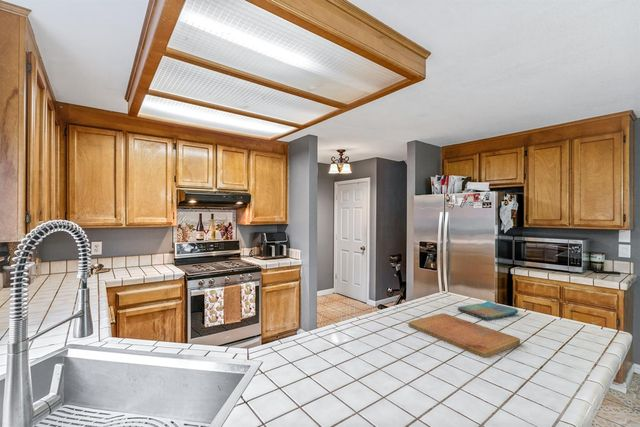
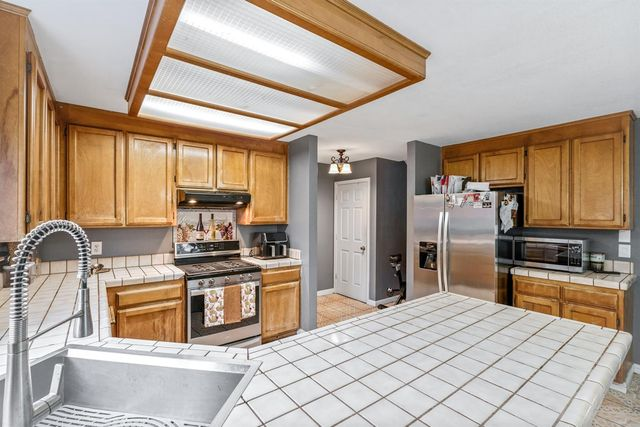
- dish towel (487, 309)
- cutting board (460, 331)
